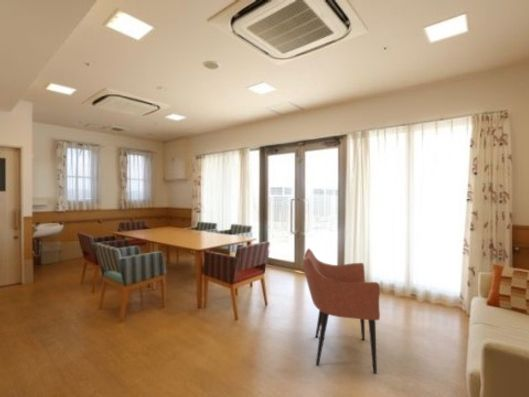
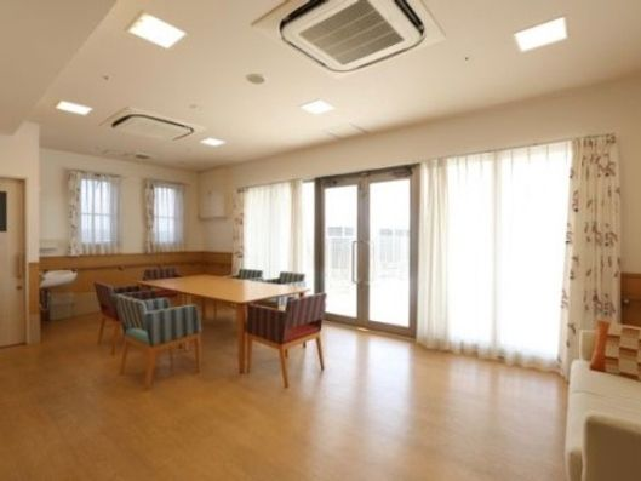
- armchair (336, 302)
